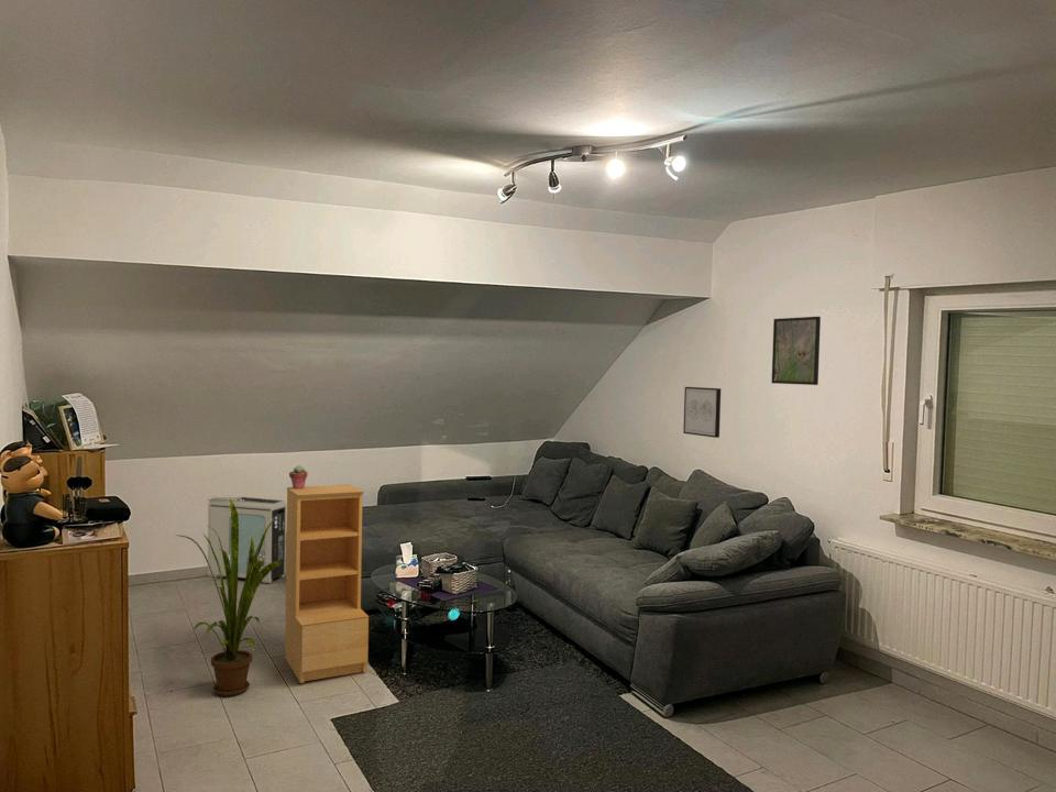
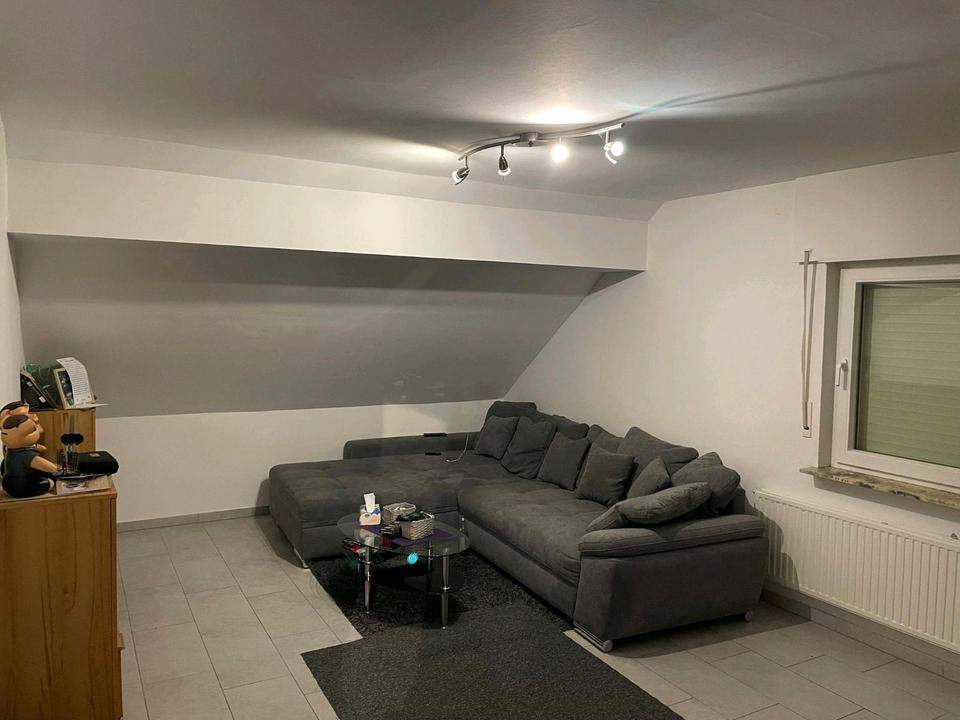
- potted succulent (298, 476)
- air purifier (246, 537)
- wall art (701, 411)
- bookshelf (327, 579)
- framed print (794, 351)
- house plant (228, 597)
